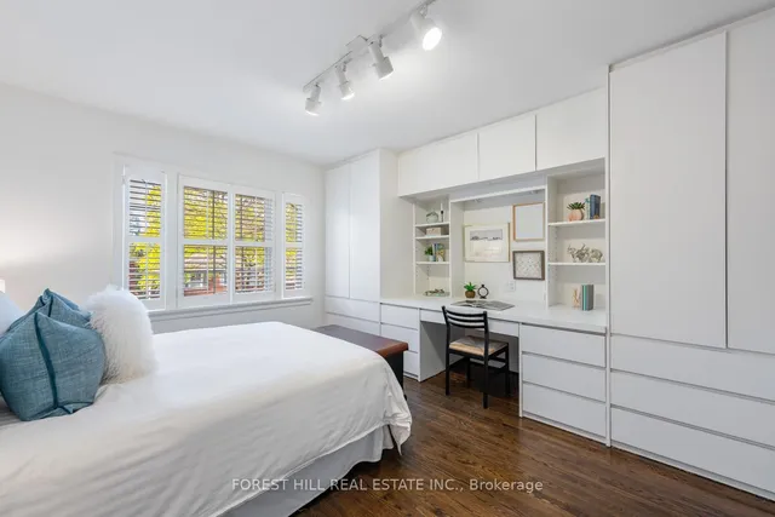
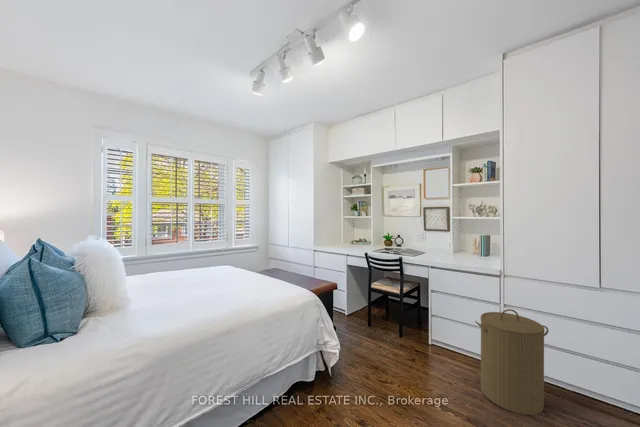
+ laundry hamper (510, 352)
